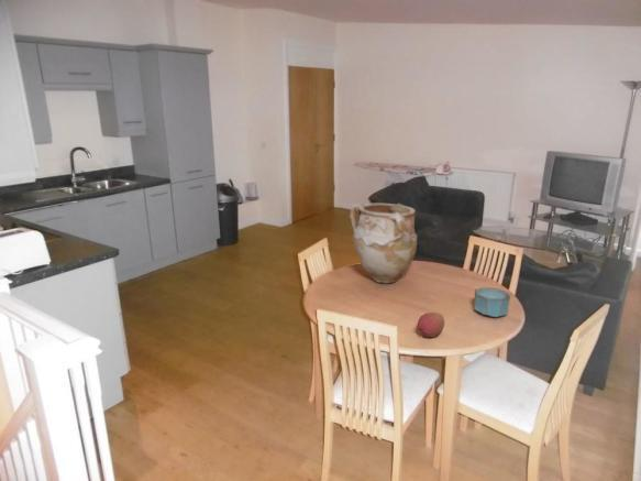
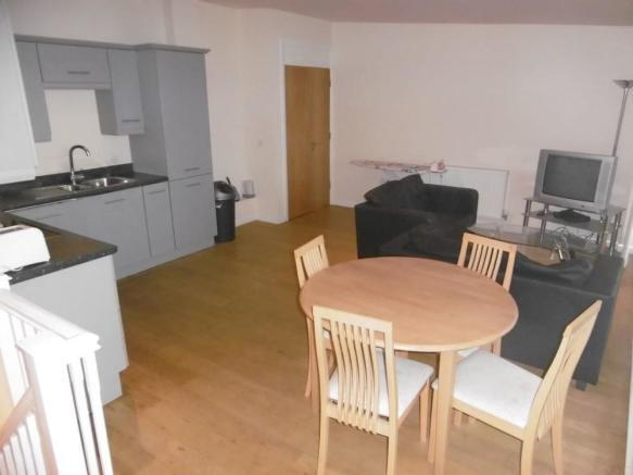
- bowl (490, 302)
- vase (382, 243)
- fruit (431, 324)
